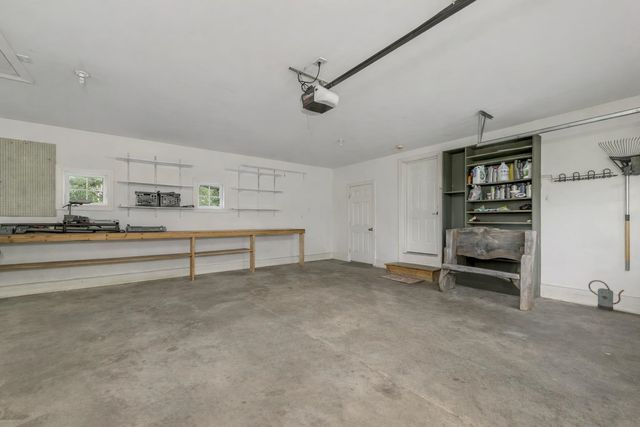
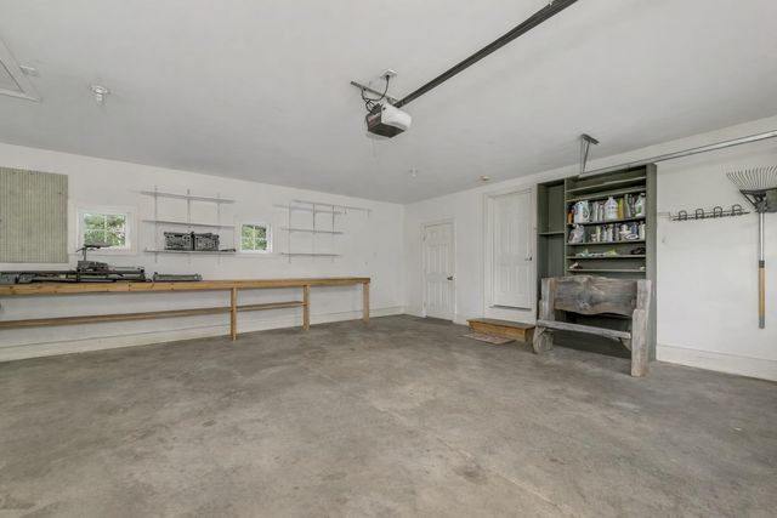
- watering can (605, 295)
